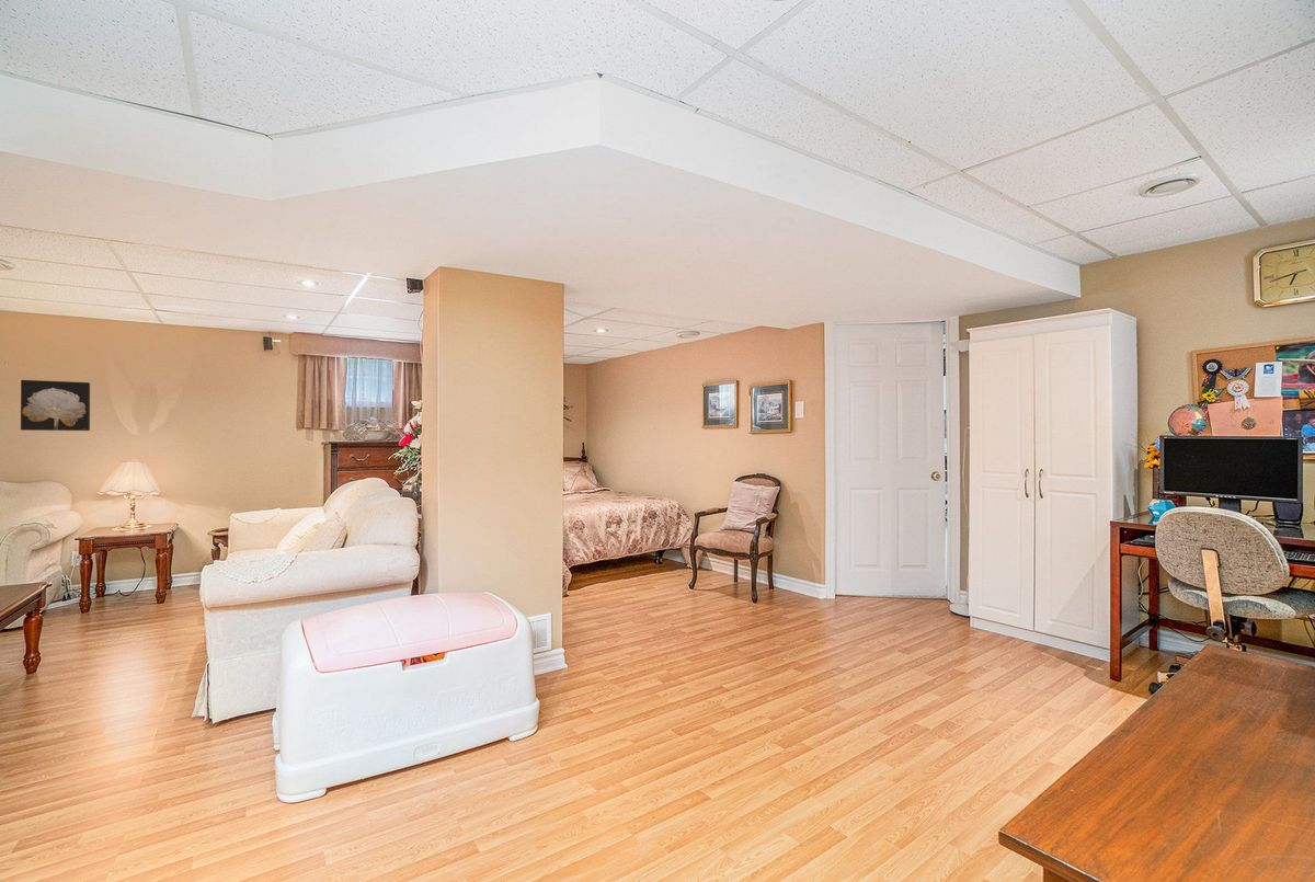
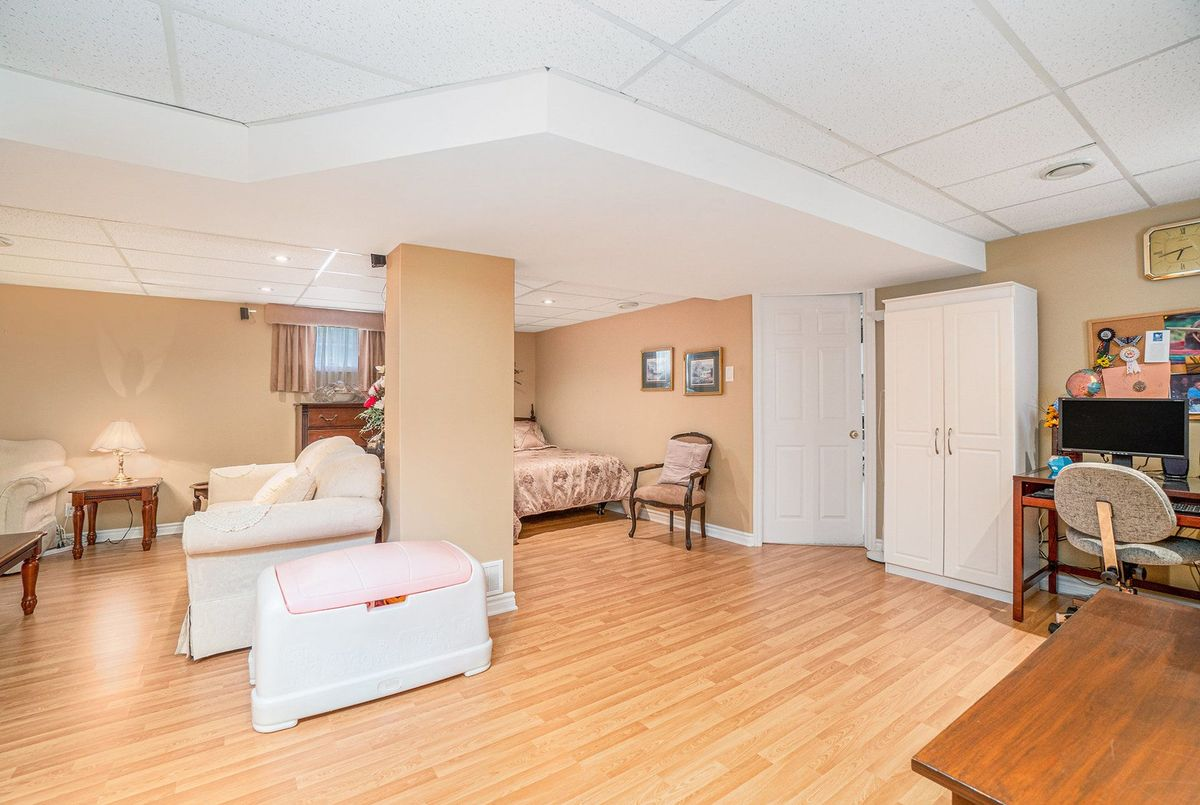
- wall art (56, 405)
